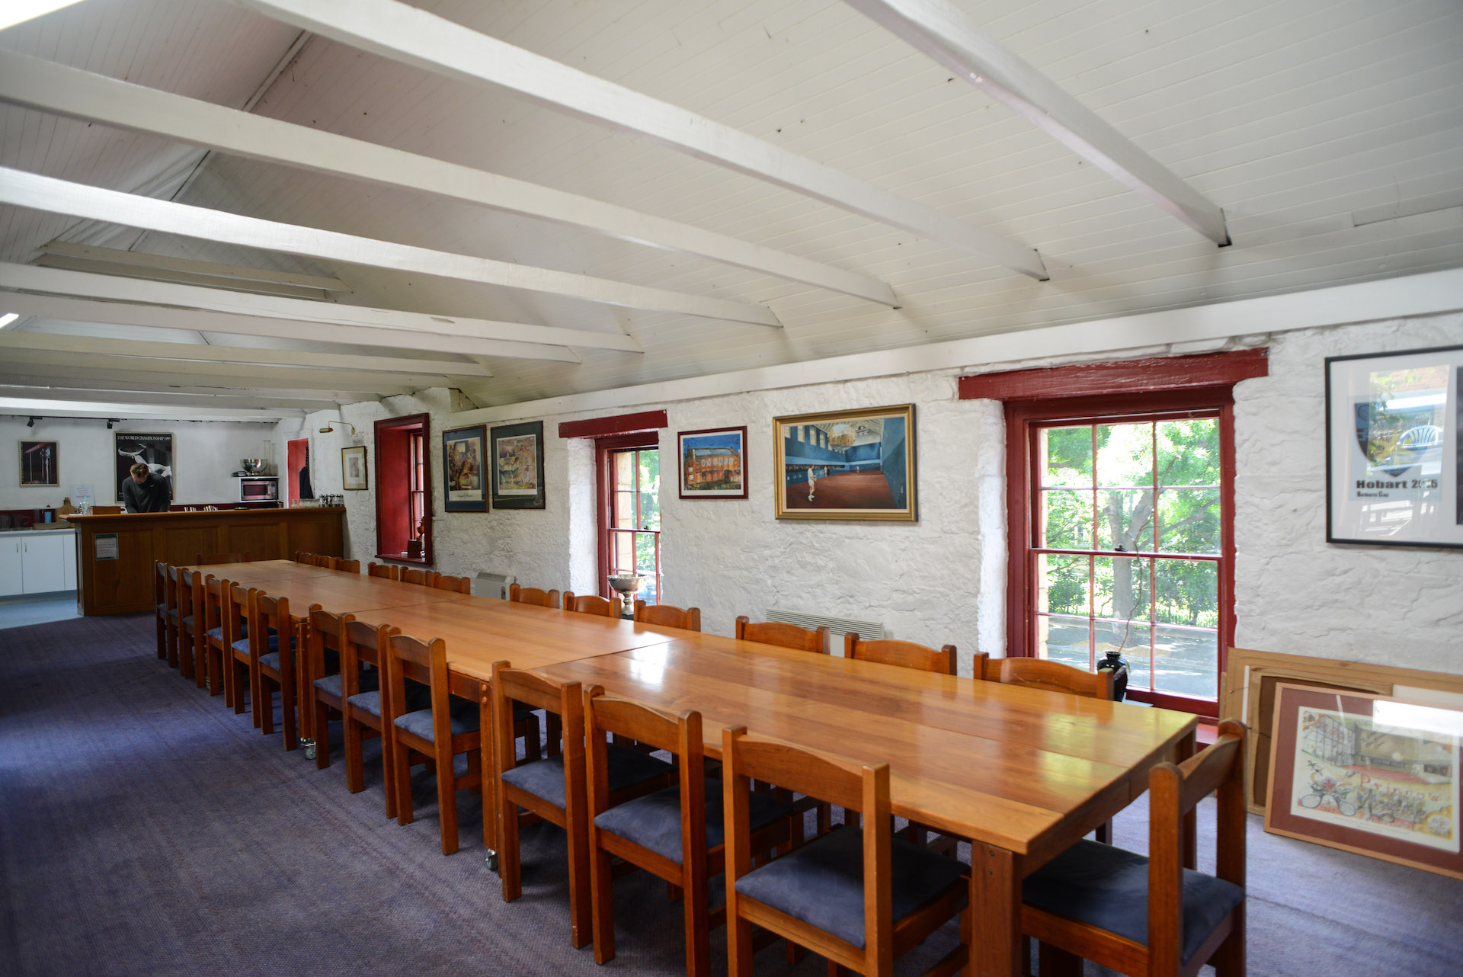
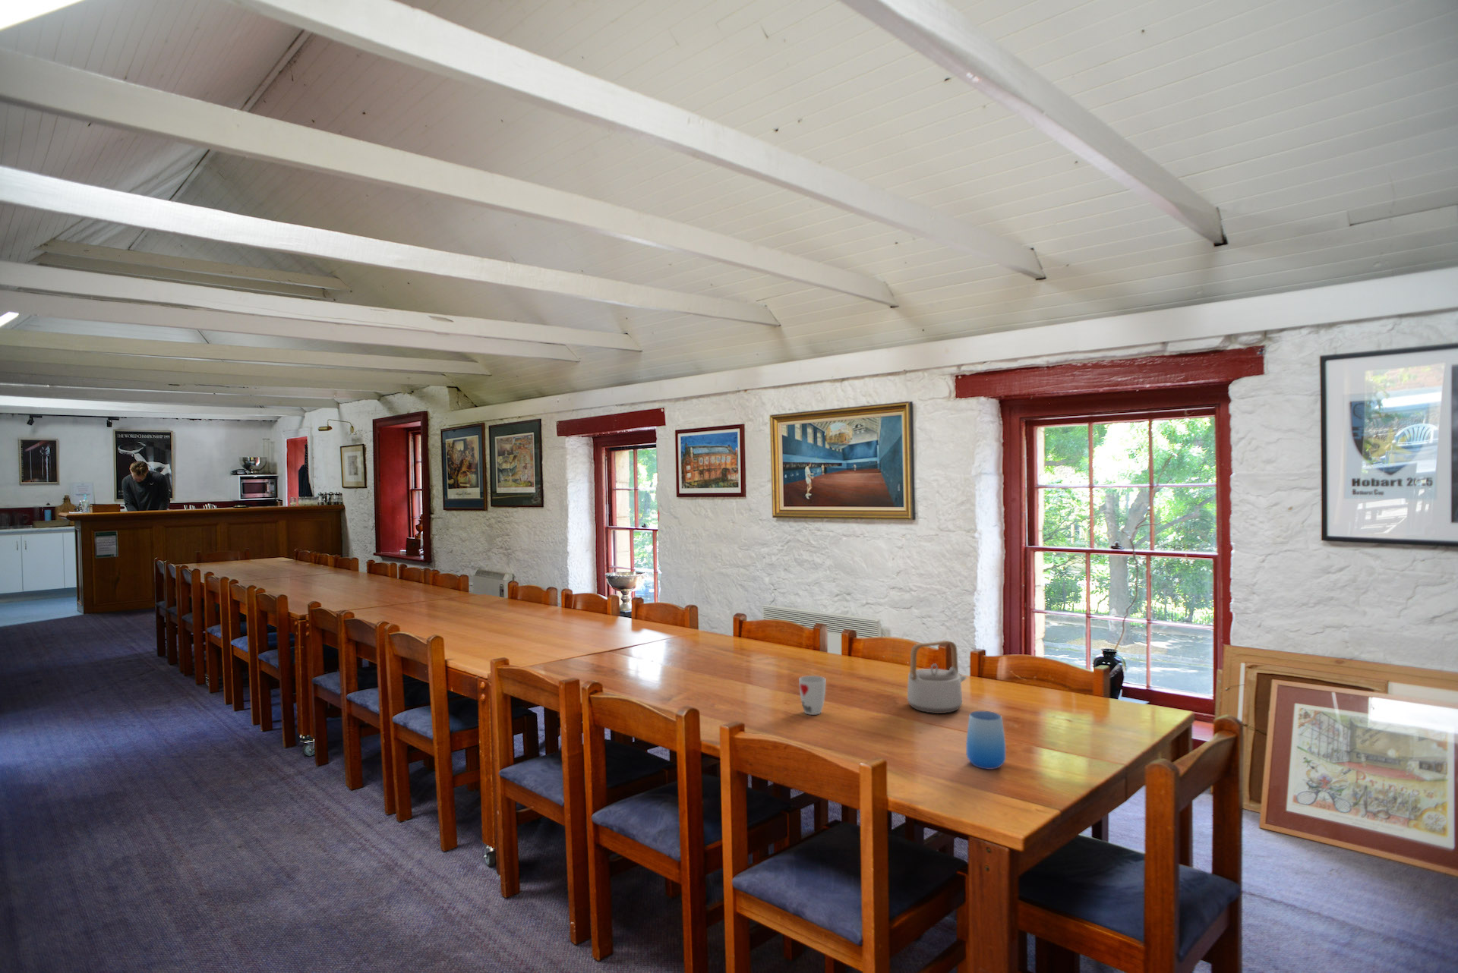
+ cup (813, 695)
+ cup (985, 740)
+ teapot (938, 674)
